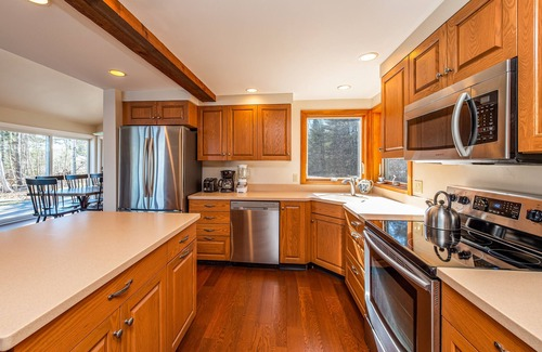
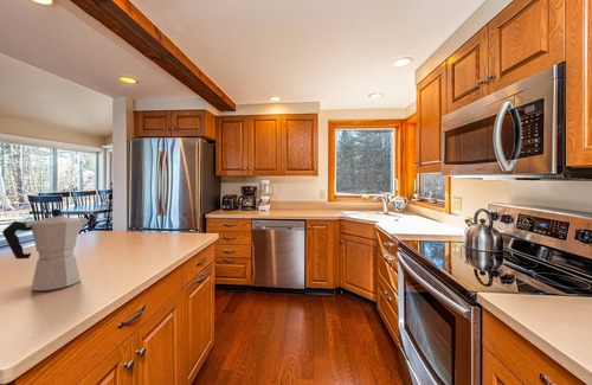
+ moka pot (51, 246)
